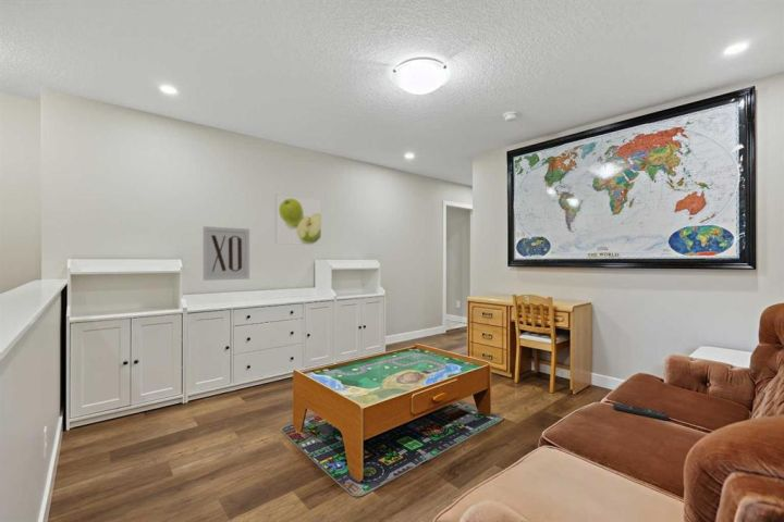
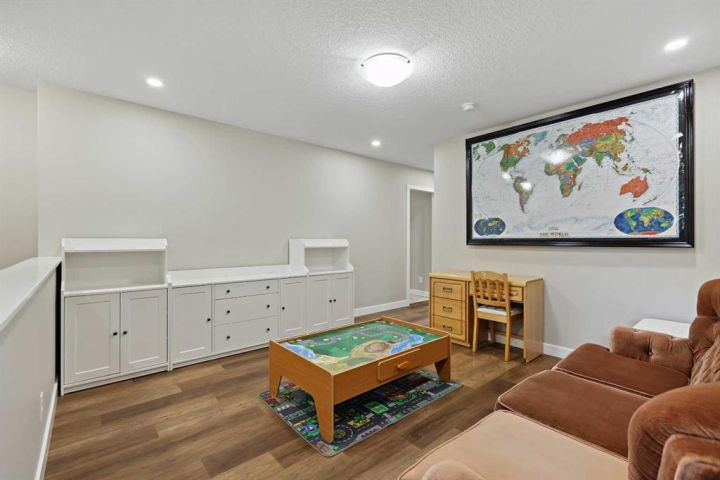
- remote control (639, 410)
- wall art (226, 253)
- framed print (298, 220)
